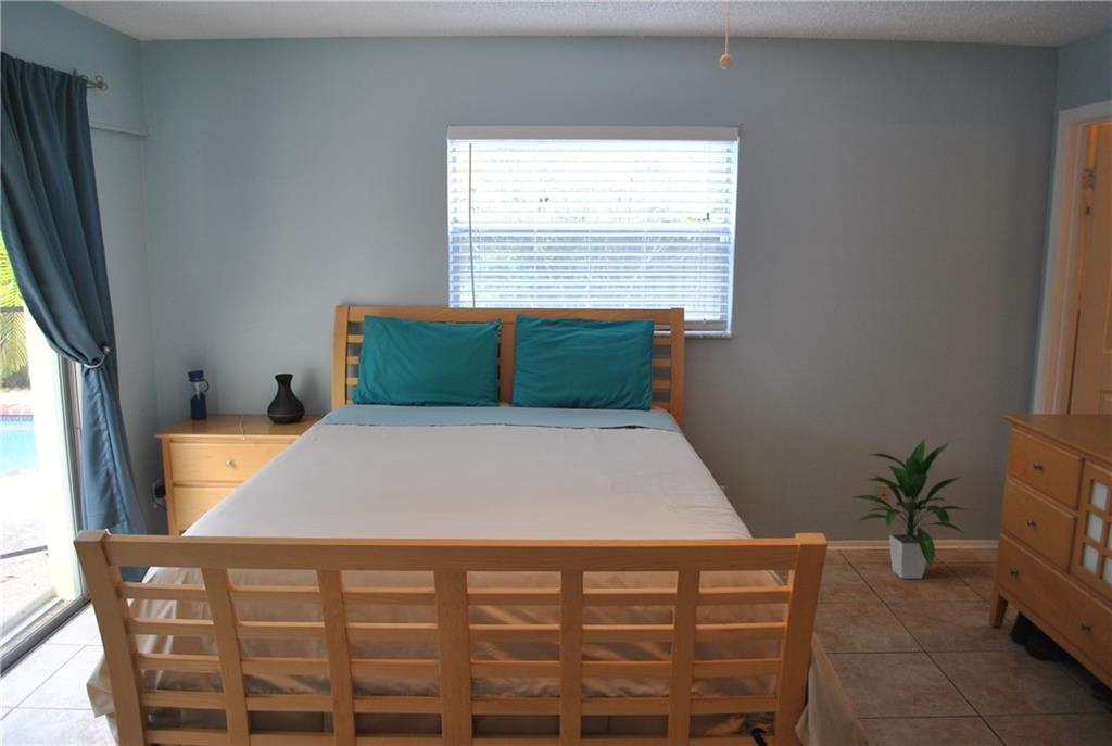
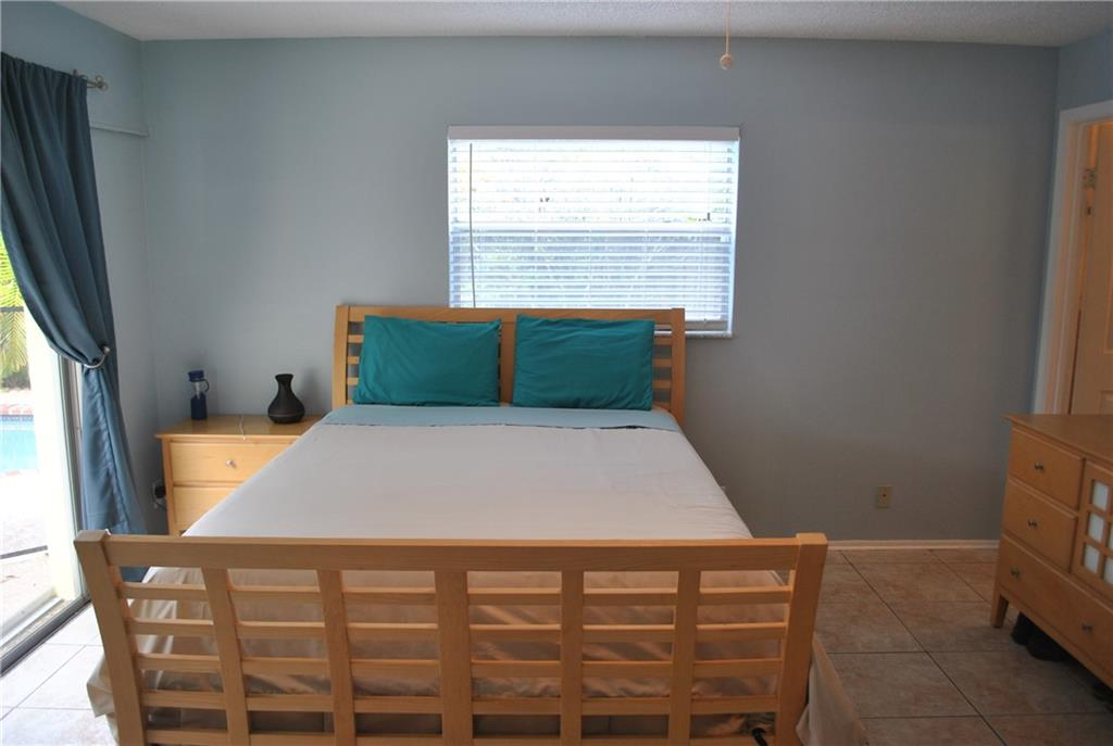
- indoor plant (911, 508)
